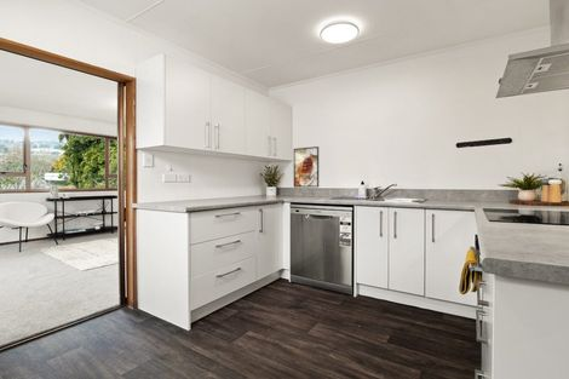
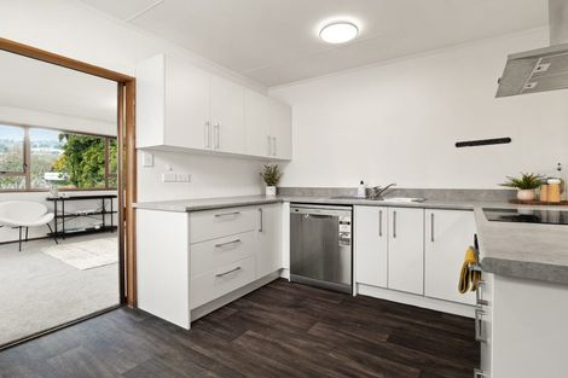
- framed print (305, 167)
